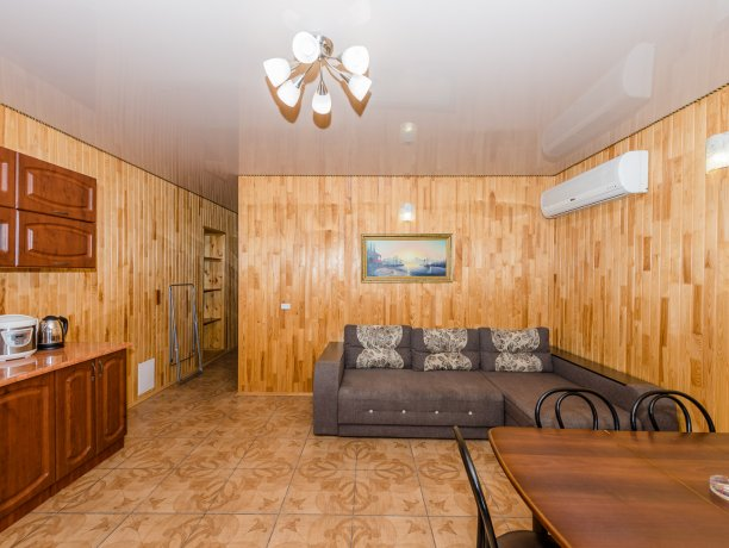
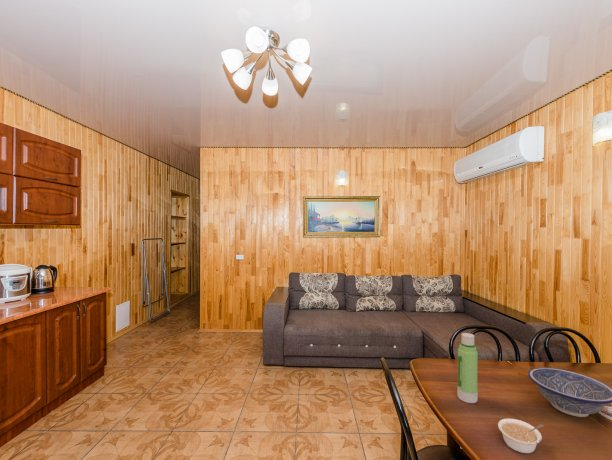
+ water bottle (466, 366)
+ legume (519, 435)
+ decorative bowl (569, 395)
